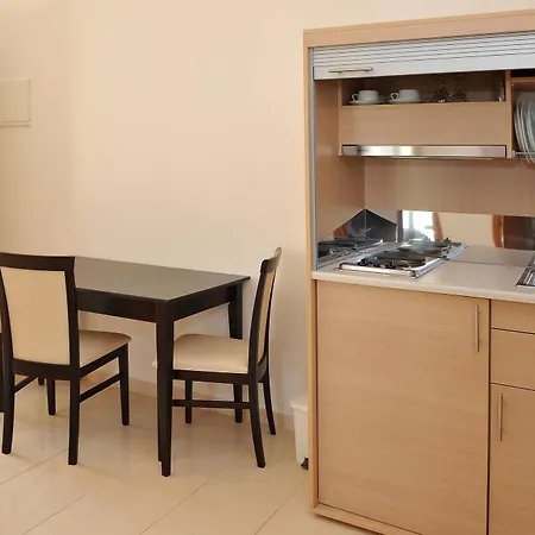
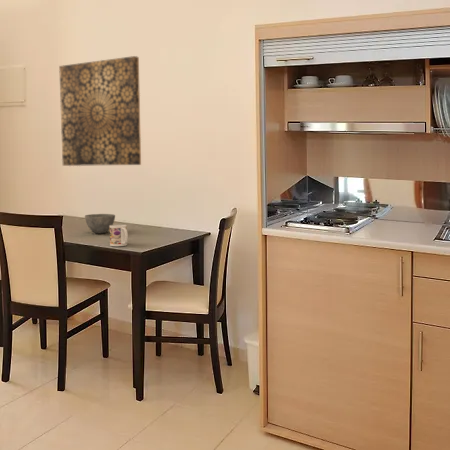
+ mug (120, 235)
+ bowl (100, 224)
+ wall art (98, 113)
